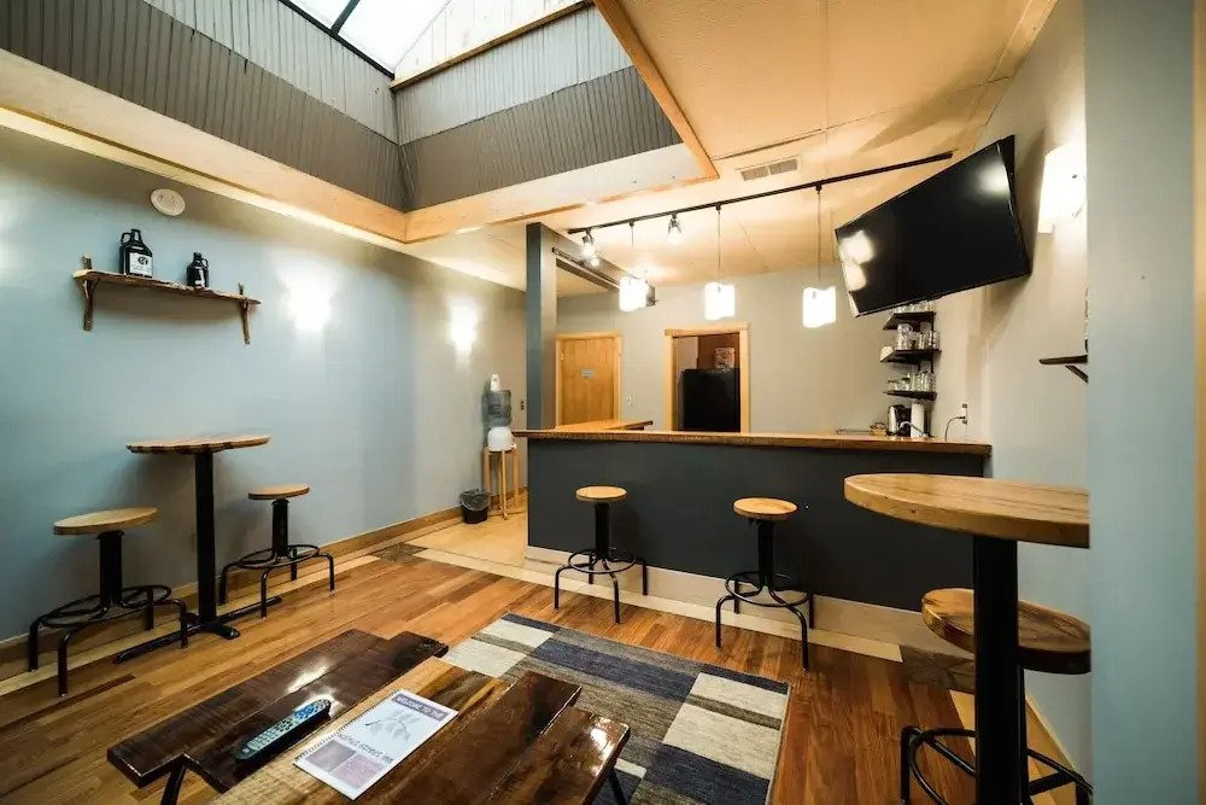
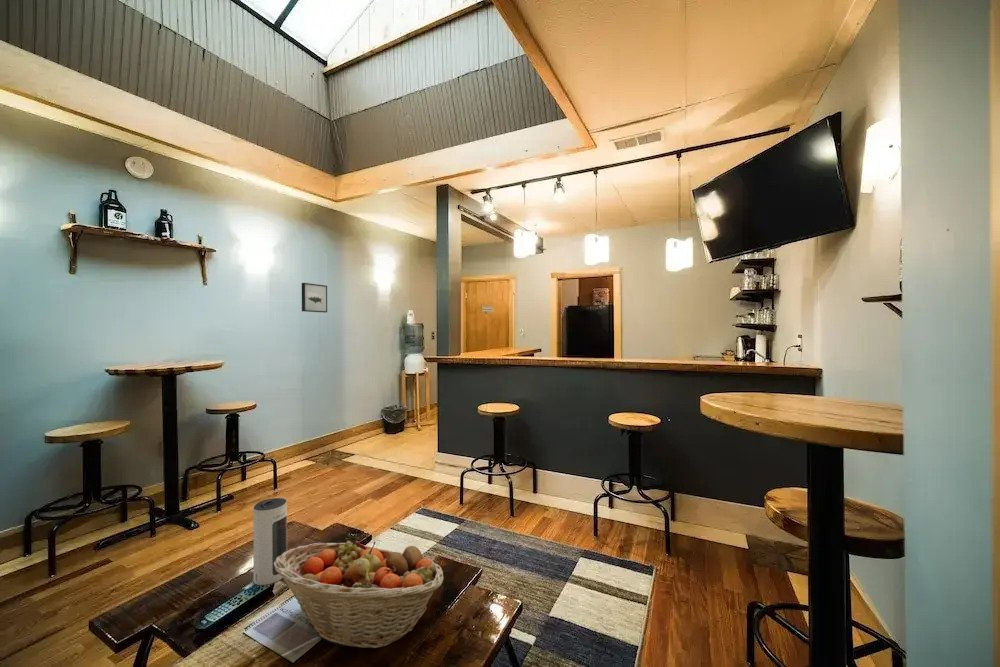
+ fruit basket (361, 579)
+ wall art (314, 298)
+ speaker (270, 539)
